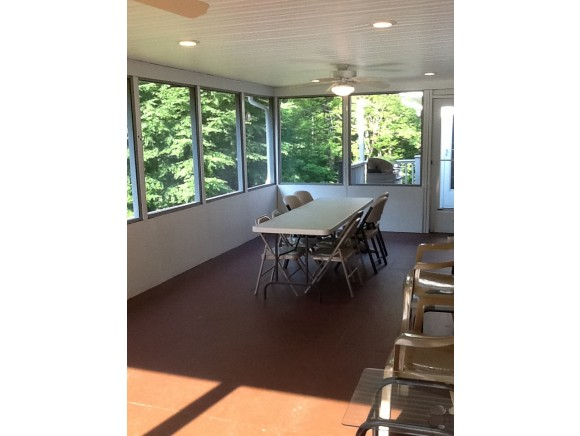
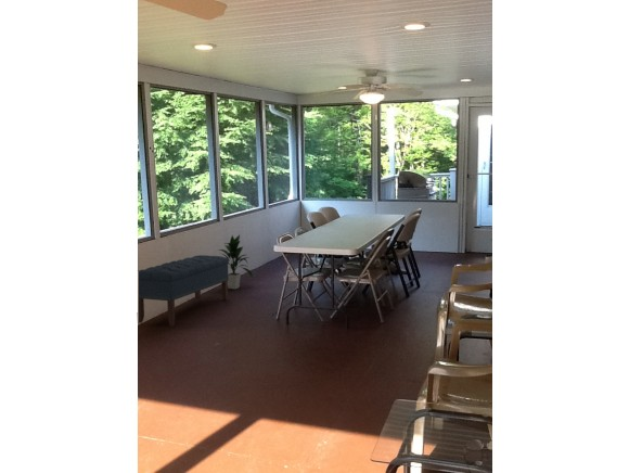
+ bench (184, 286)
+ indoor plant (233, 261)
